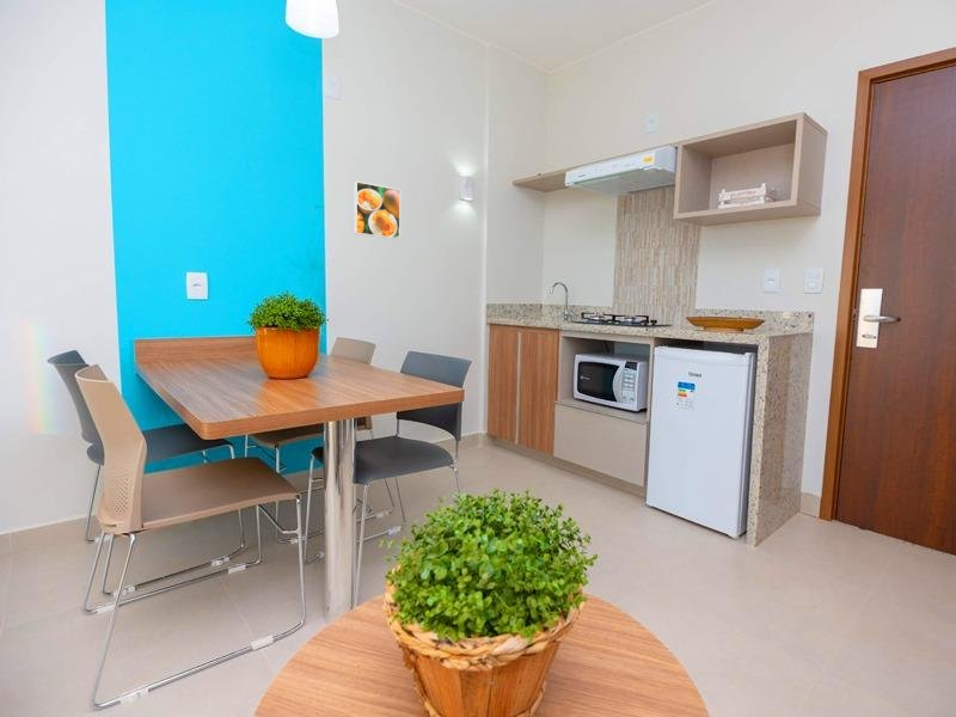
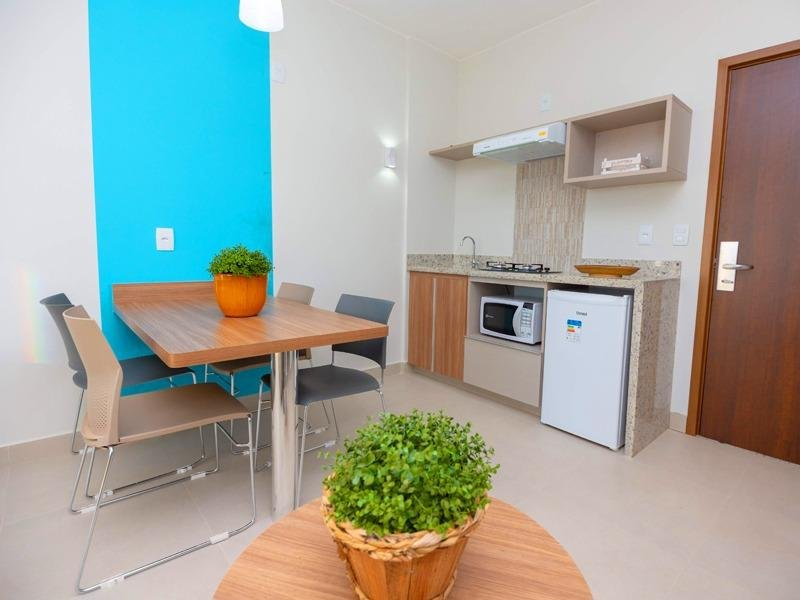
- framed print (378, 210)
